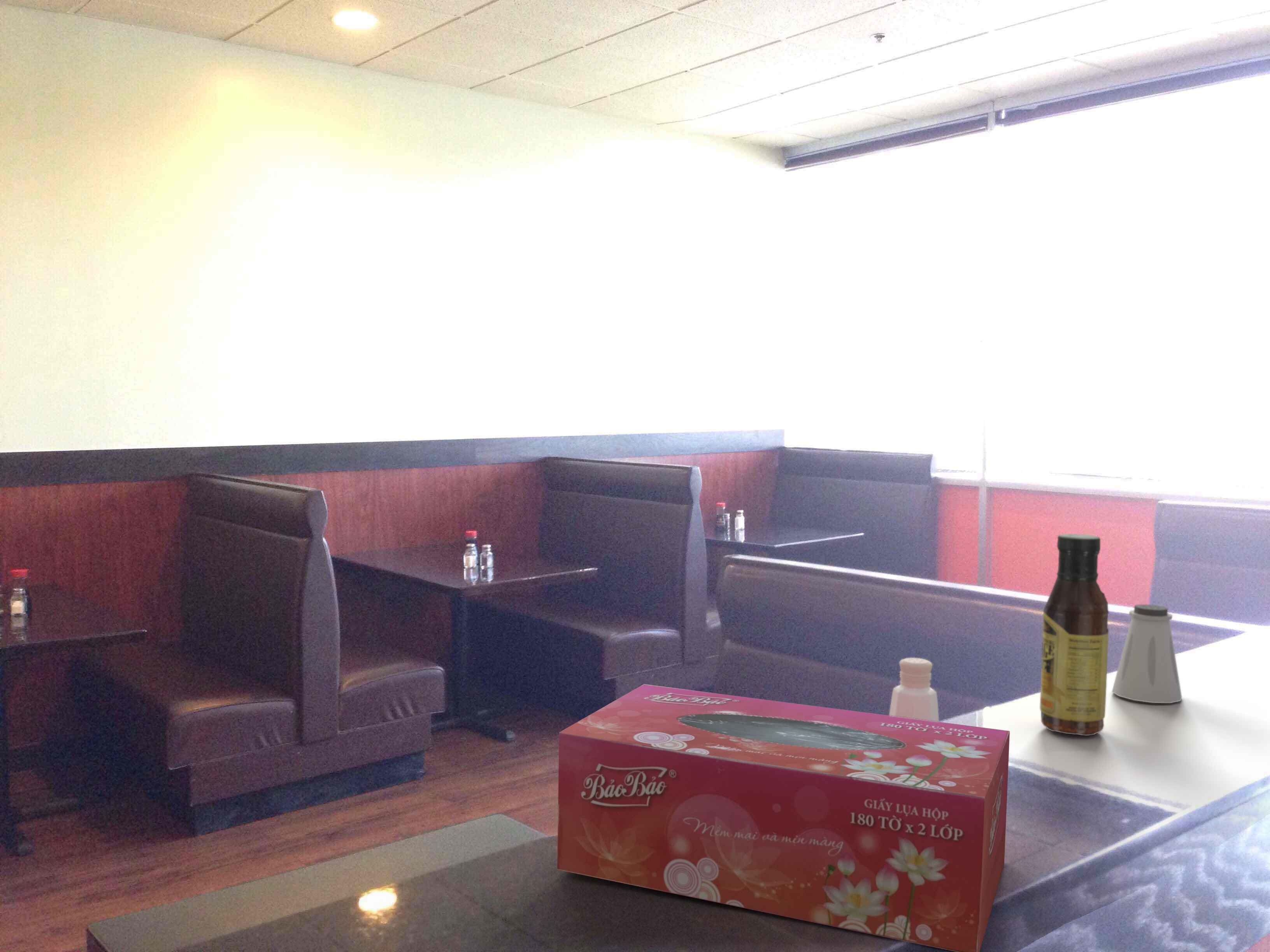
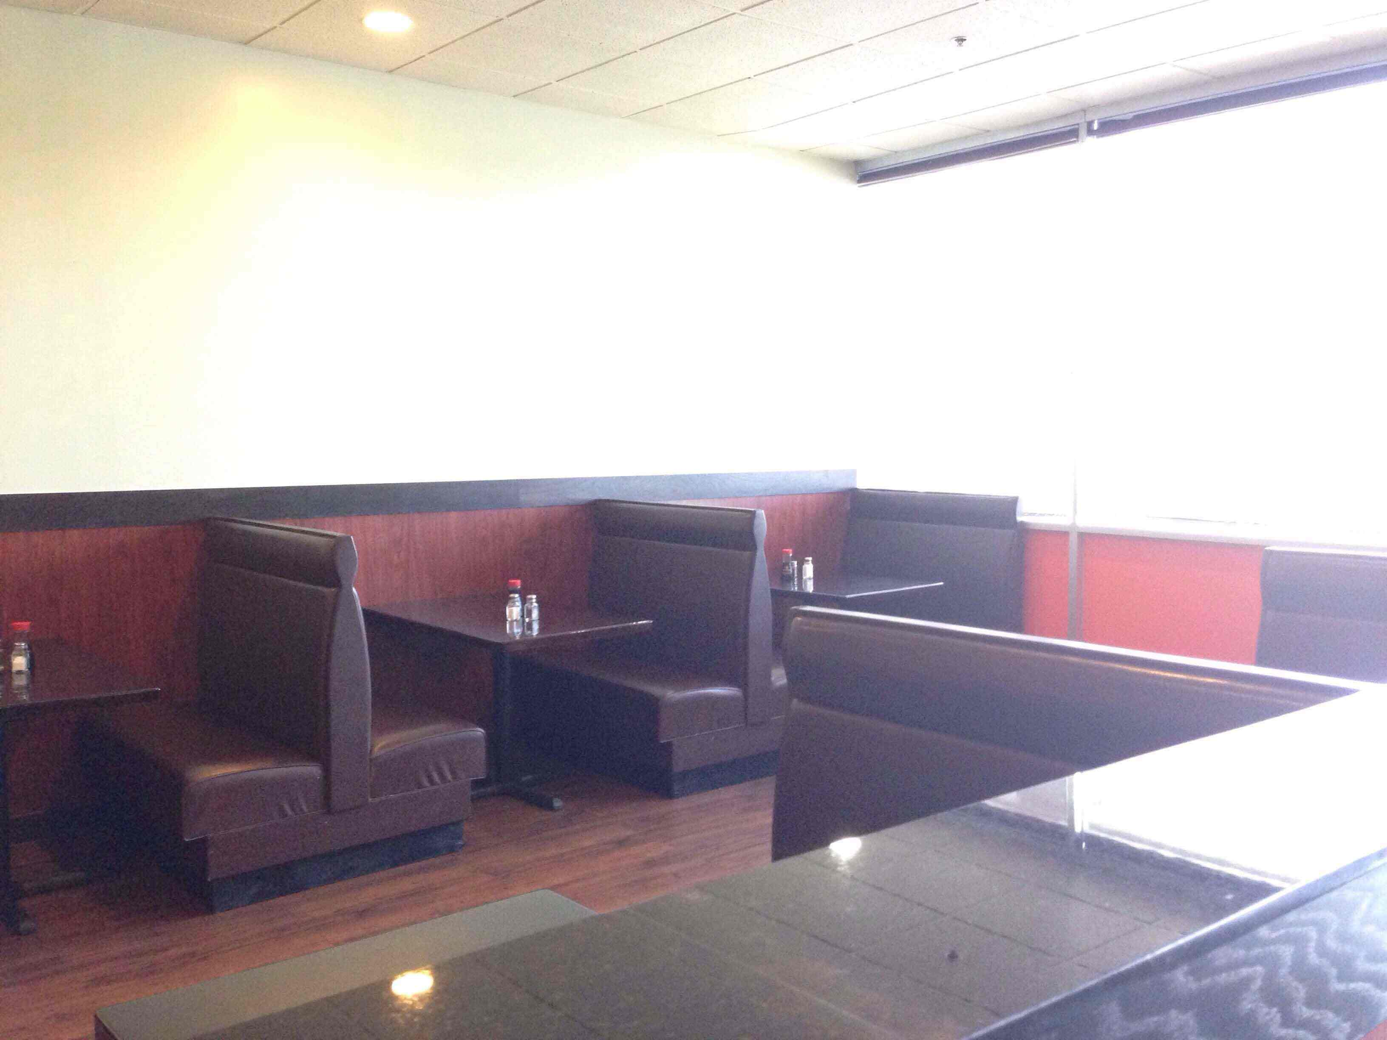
- pepper shaker (915, 719)
- sauce bottle (1075, 633)
- tissue box (786, 800)
- saltshaker (1149, 651)
